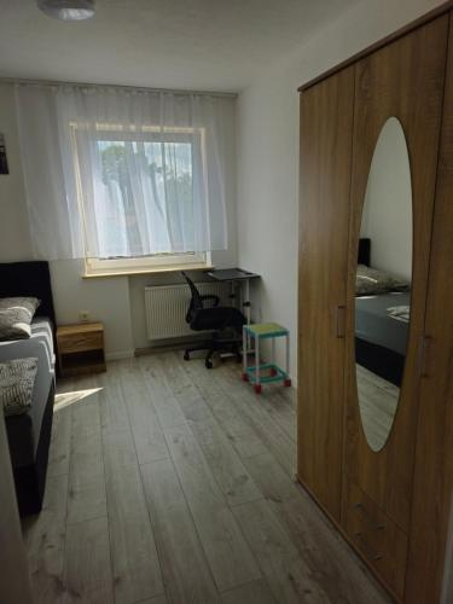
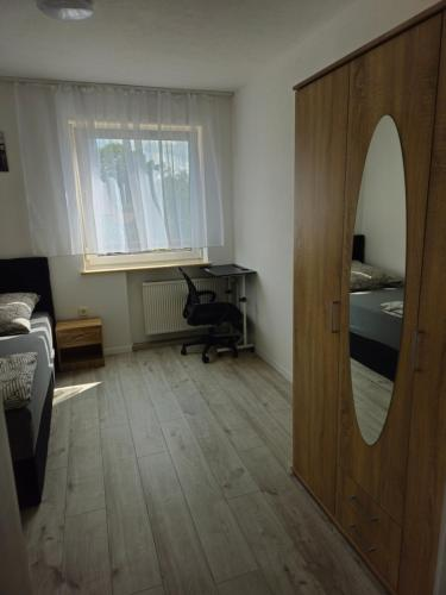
- side table (272, 355)
